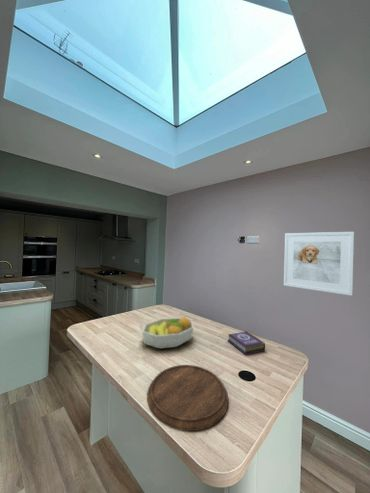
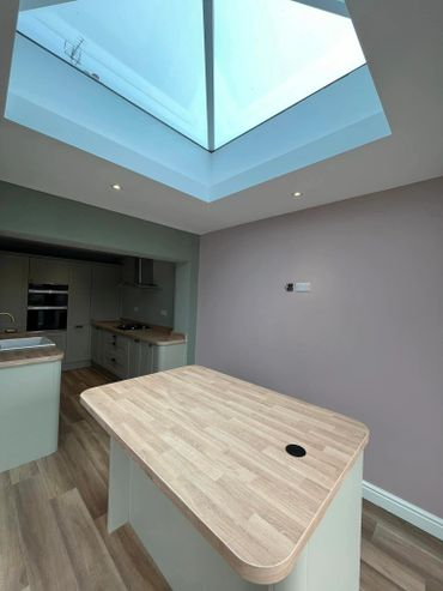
- book (245, 341)
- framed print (315, 261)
- cutting board (187, 390)
- fruit bowl (168, 330)
